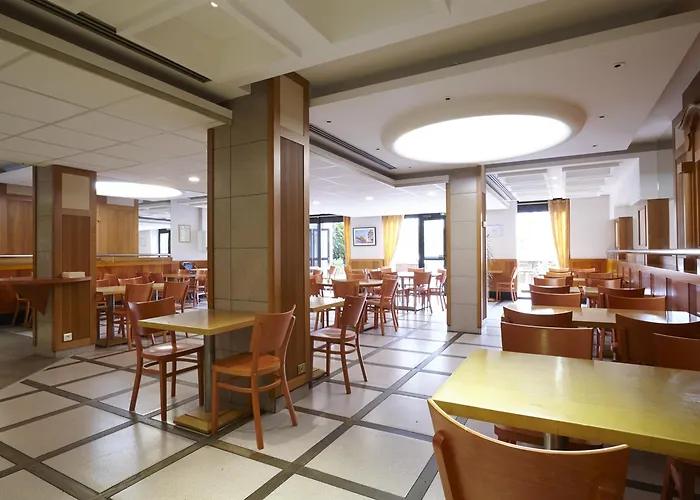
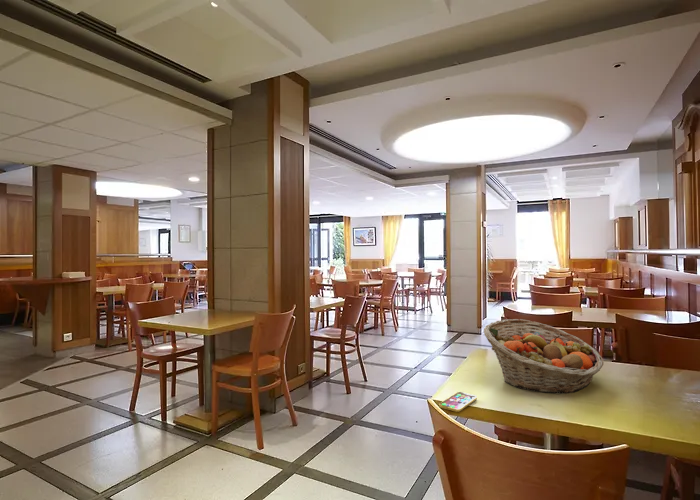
+ smartphone (458, 401)
+ fruit basket (541, 352)
